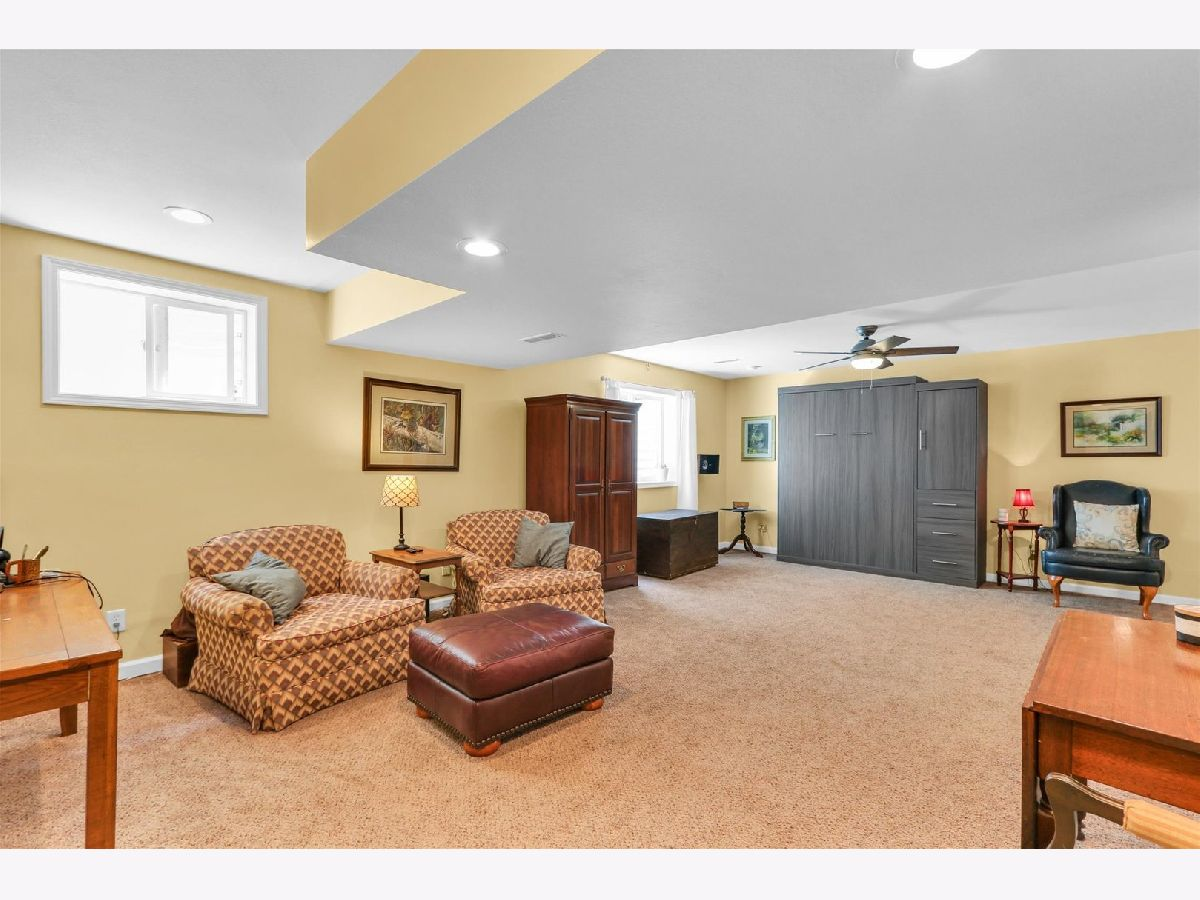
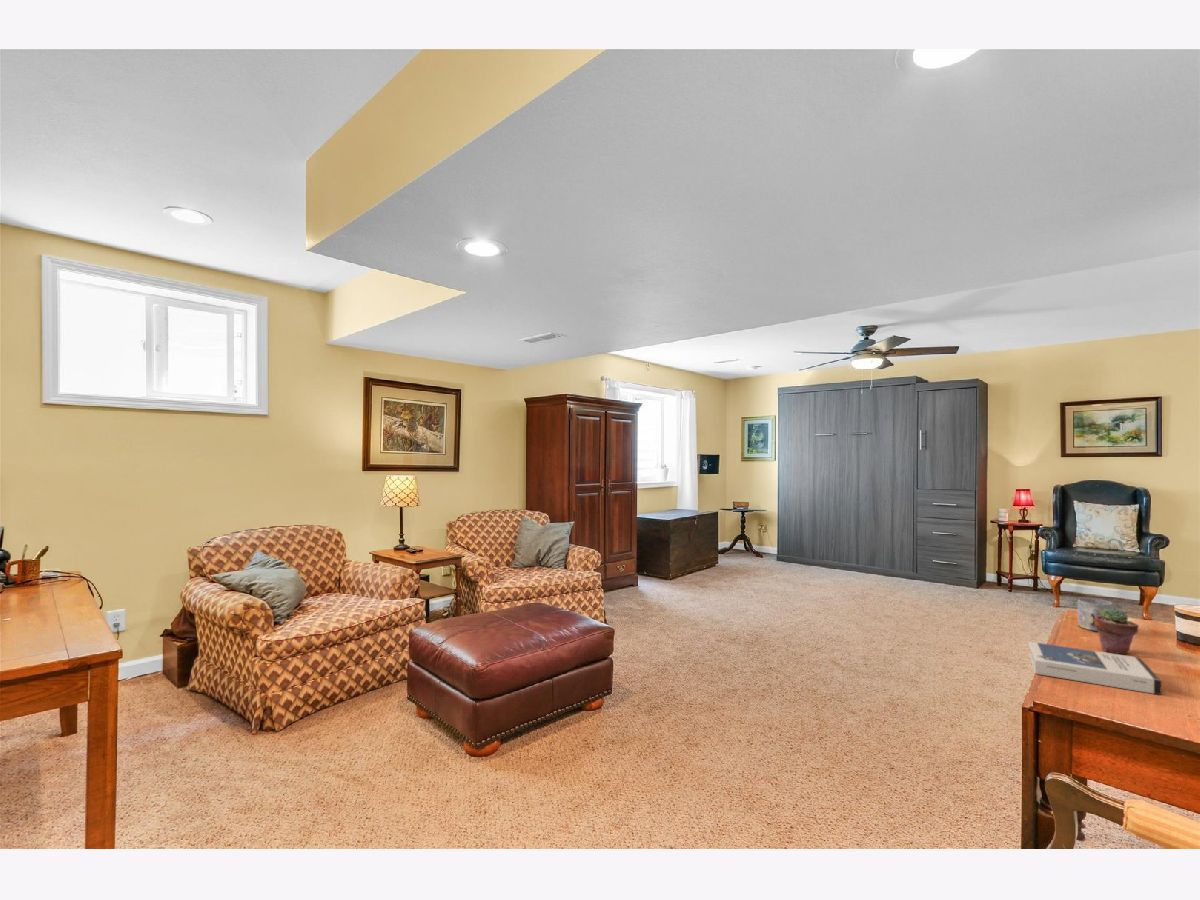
+ potted succulent (1115, 629)
+ mug (1095, 615)
+ hardback book (1088, 665)
